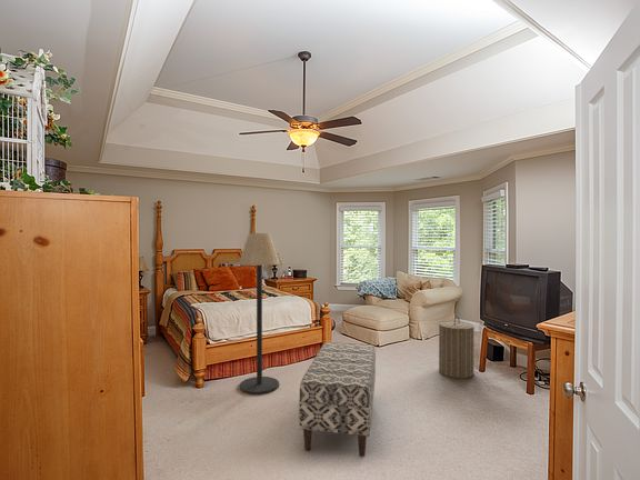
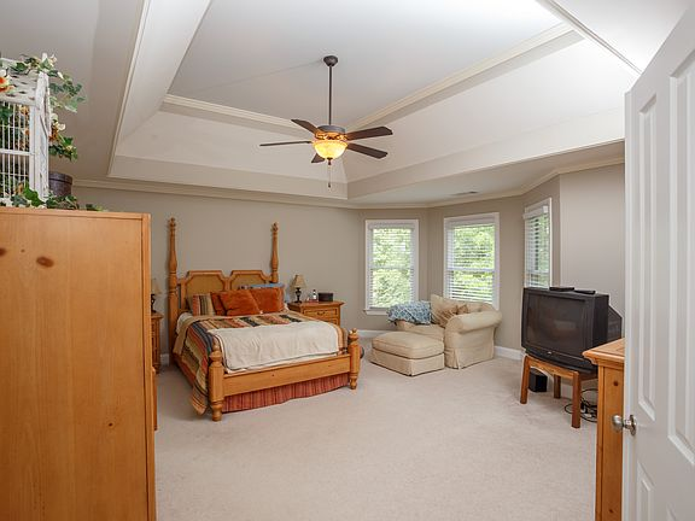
- floor lamp (259, 309)
- bench (342, 390)
- laundry hamper (456, 344)
